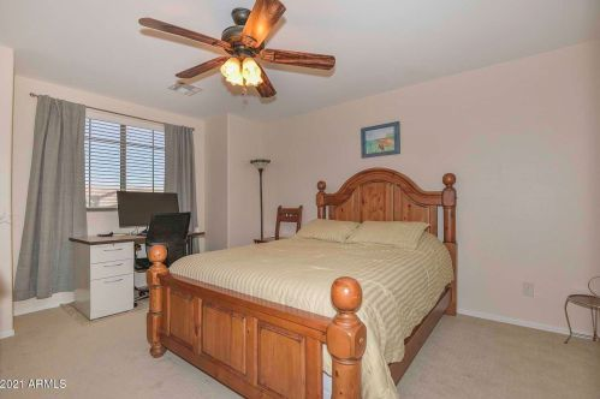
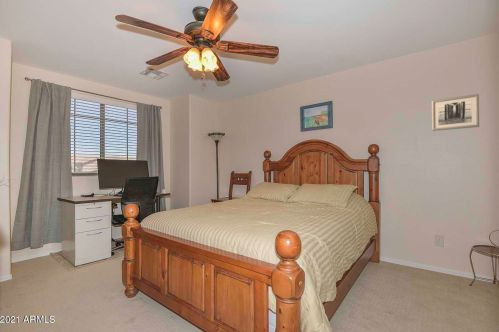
+ wall art (454, 113)
